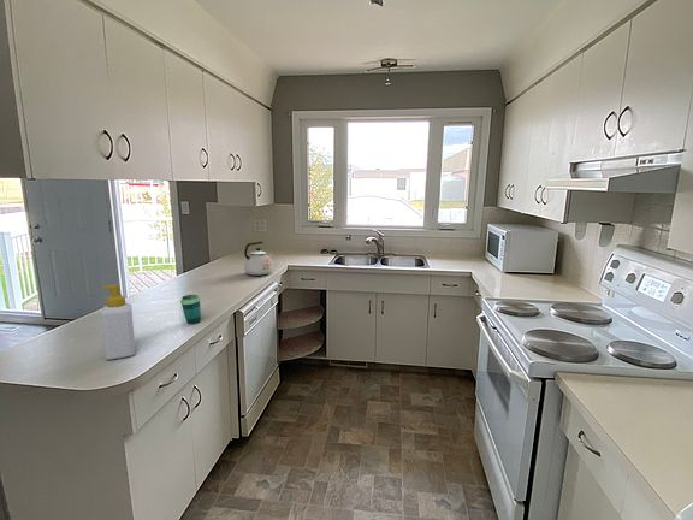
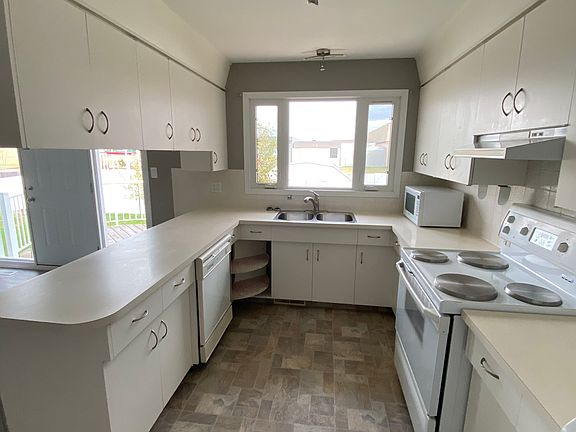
- cup (190, 309)
- kettle (259, 258)
- soap bottle (117, 320)
